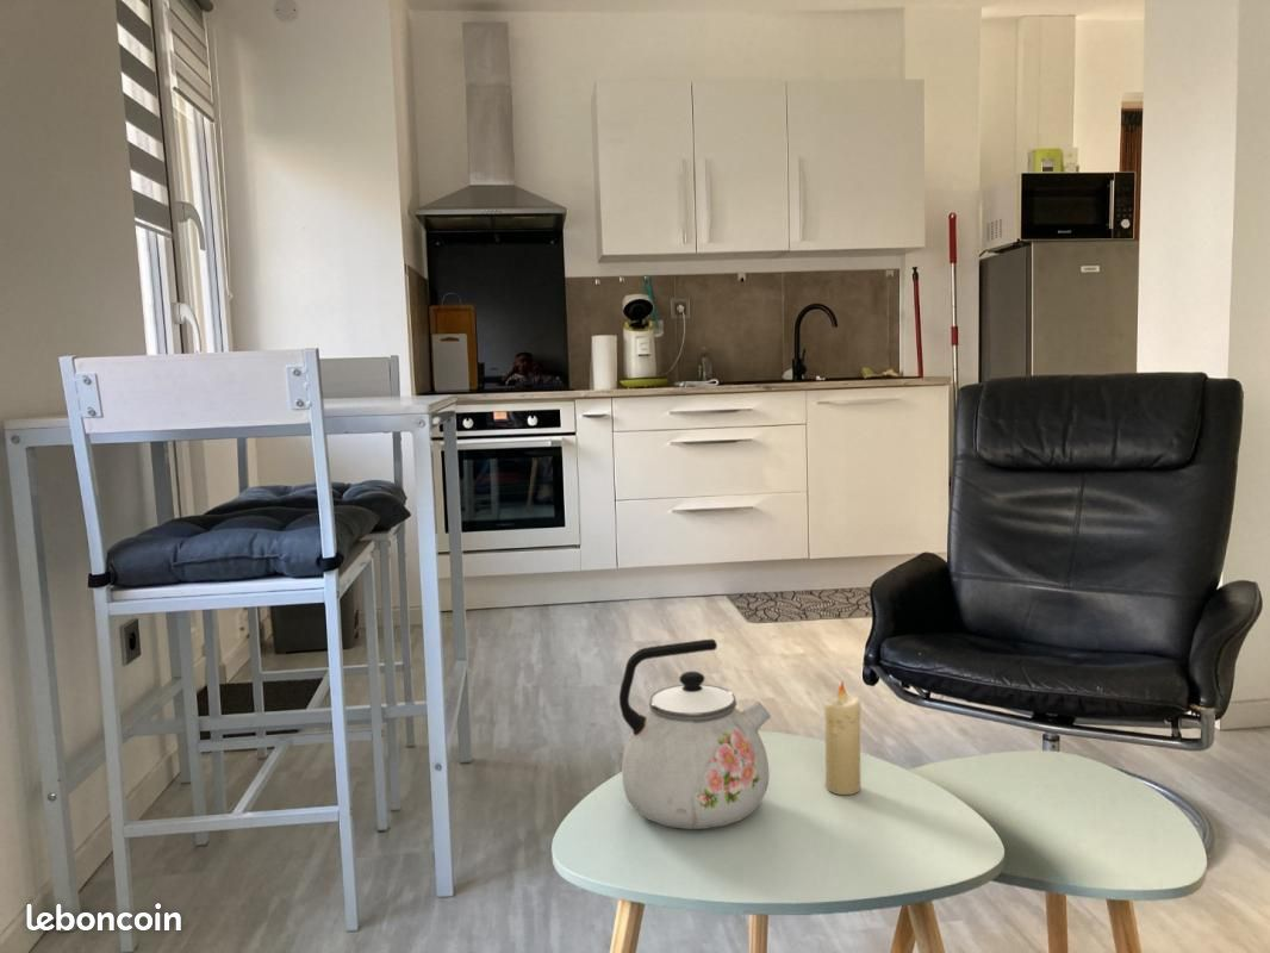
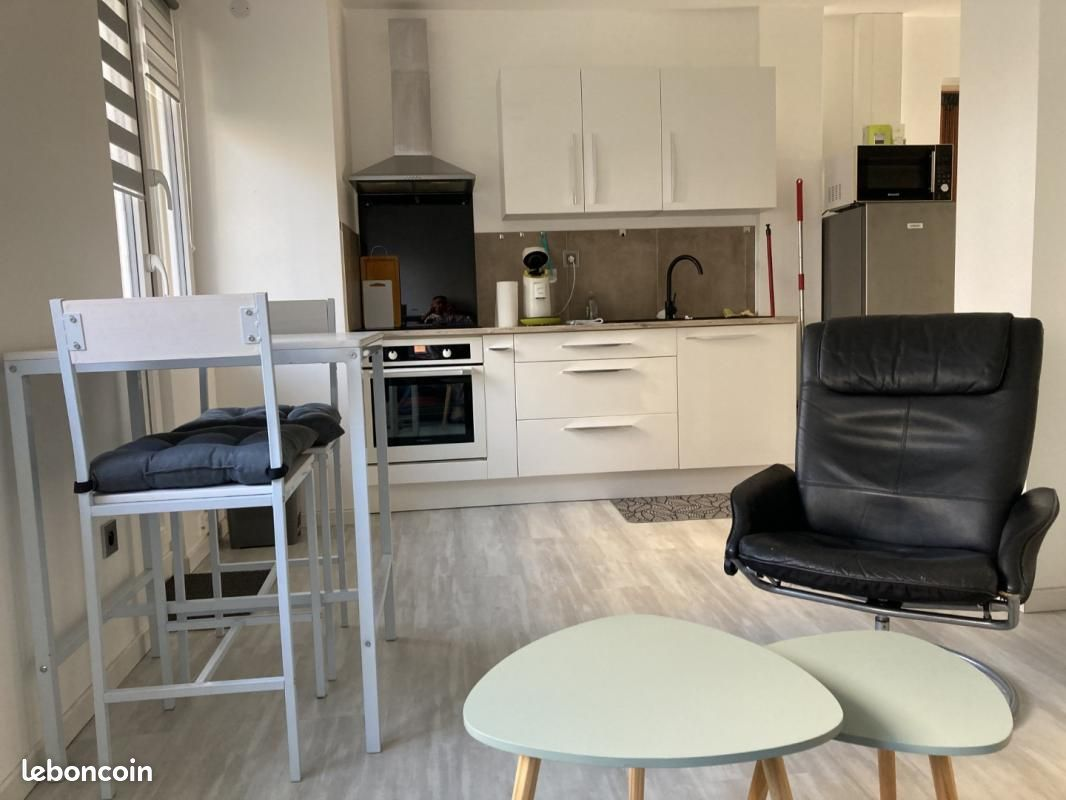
- kettle (695, 724)
- candle (841, 734)
